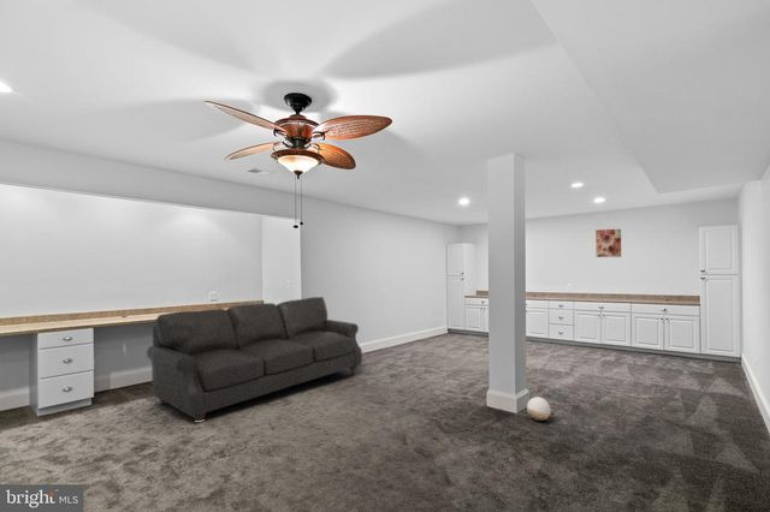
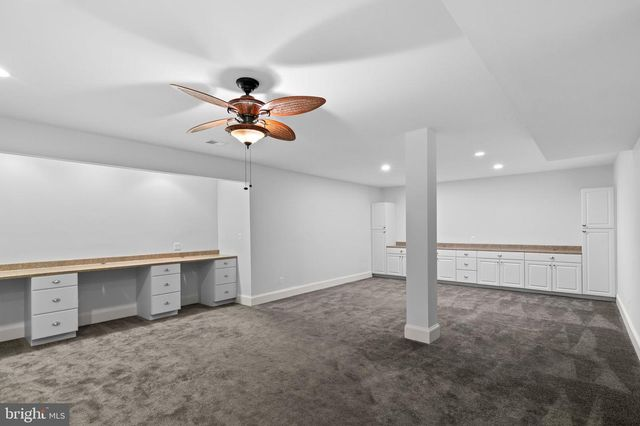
- wall art (608, 243)
- ball (538, 409)
- sofa (268, 346)
